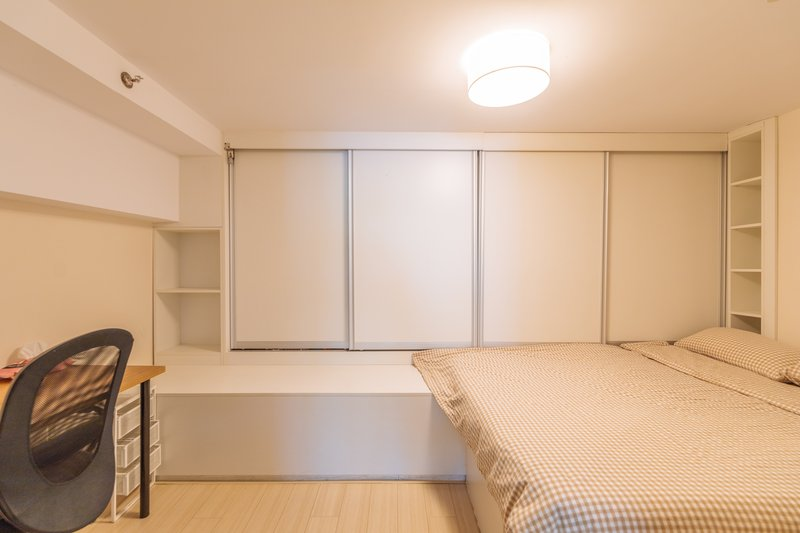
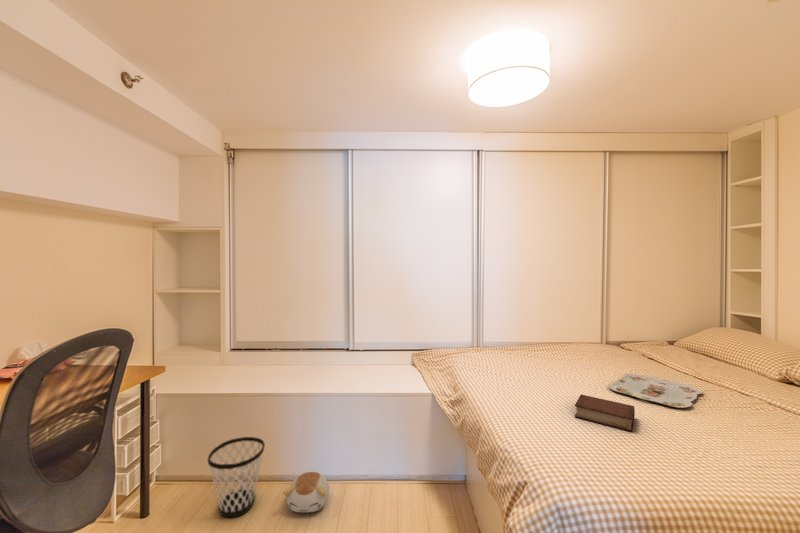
+ plush toy (309, 486)
+ wastebasket (237, 478)
+ book (604, 411)
+ serving tray (654, 389)
